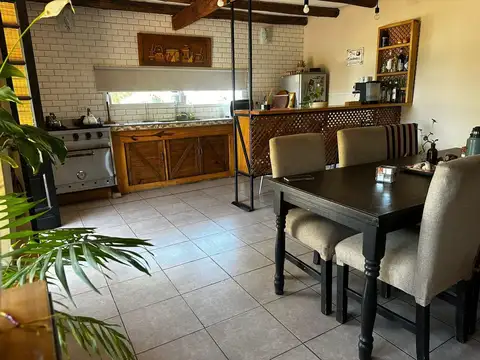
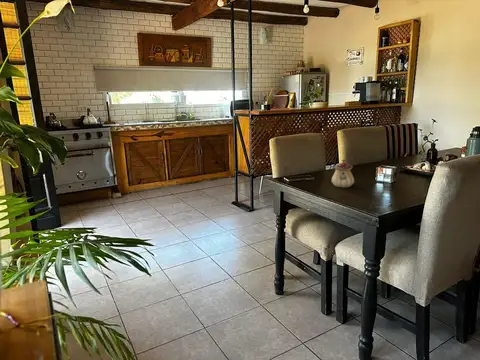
+ teapot (343, 172)
